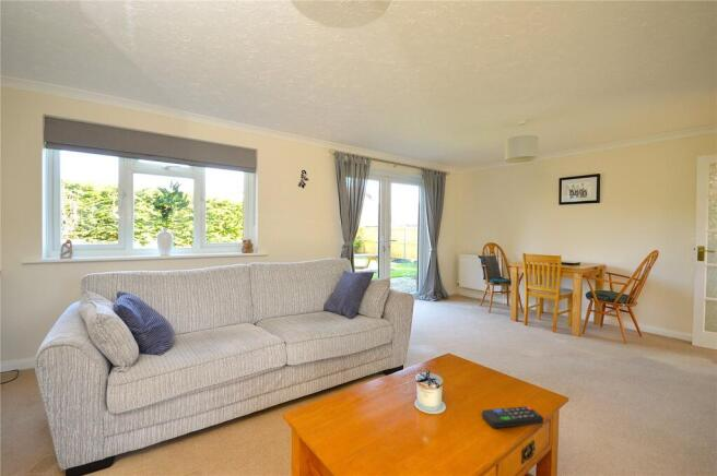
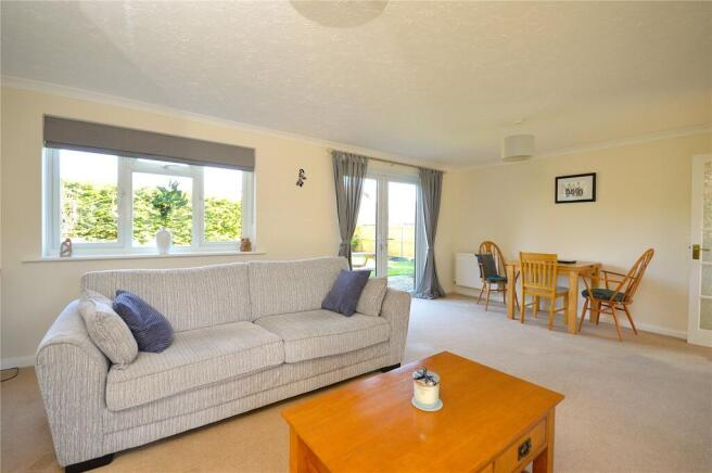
- remote control (512, 416)
